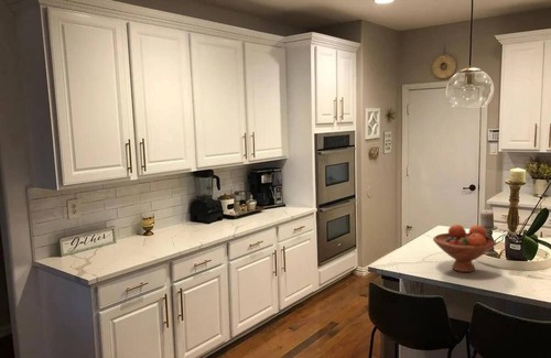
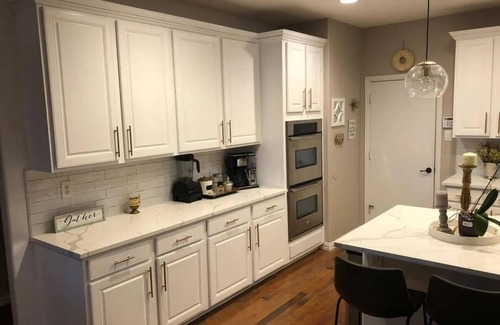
- fruit bowl (463, 248)
